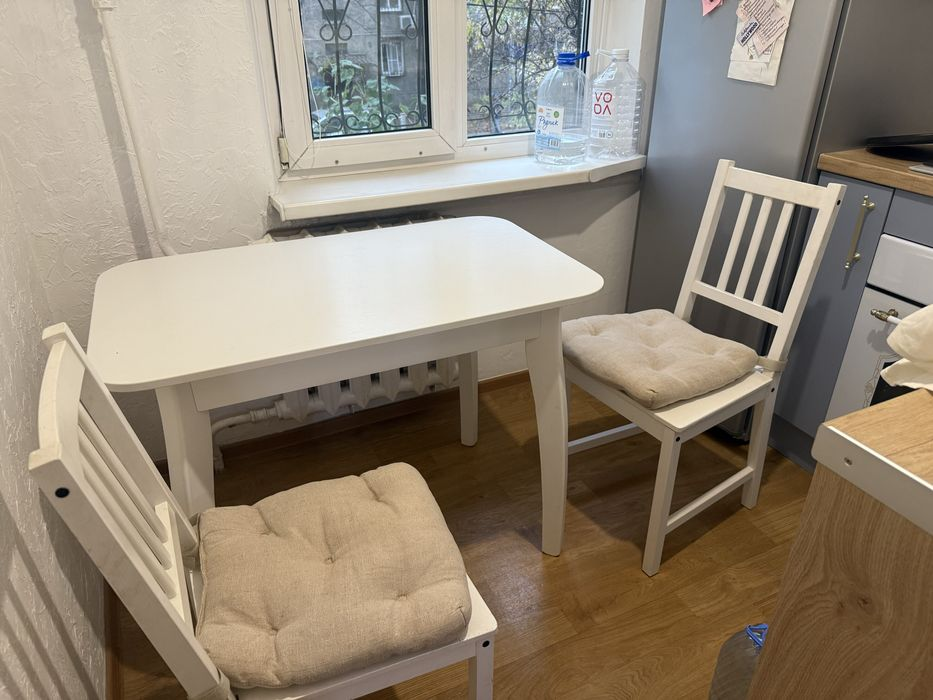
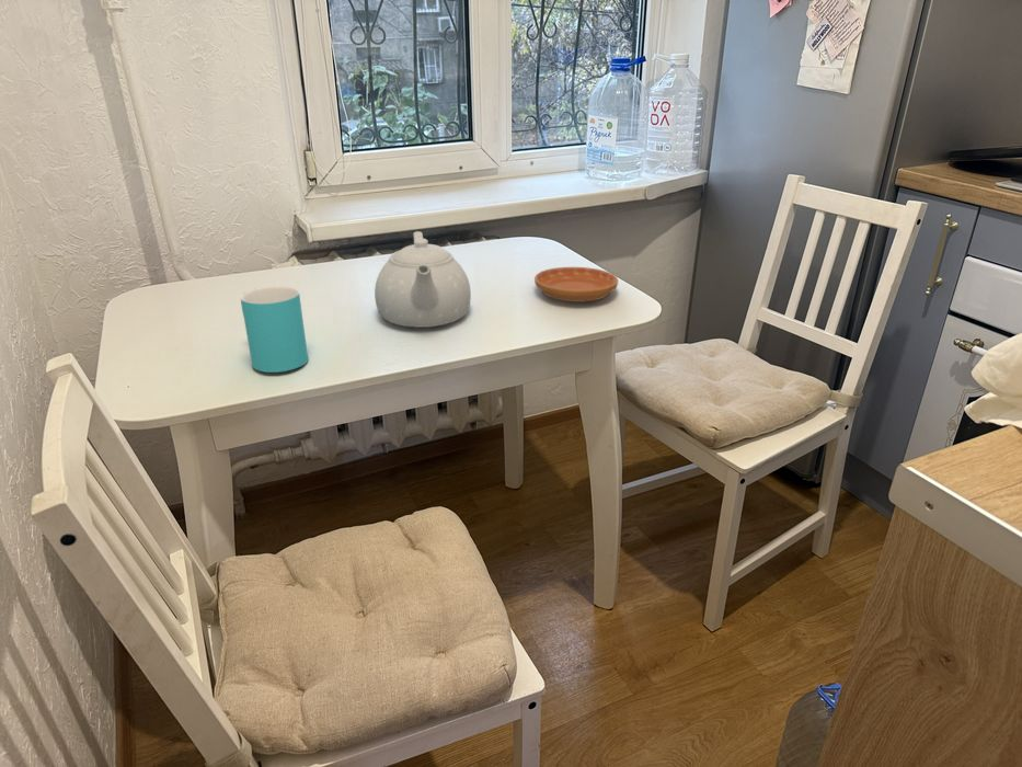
+ cup (274, 324)
+ saucer (575, 285)
+ teapot (422, 276)
